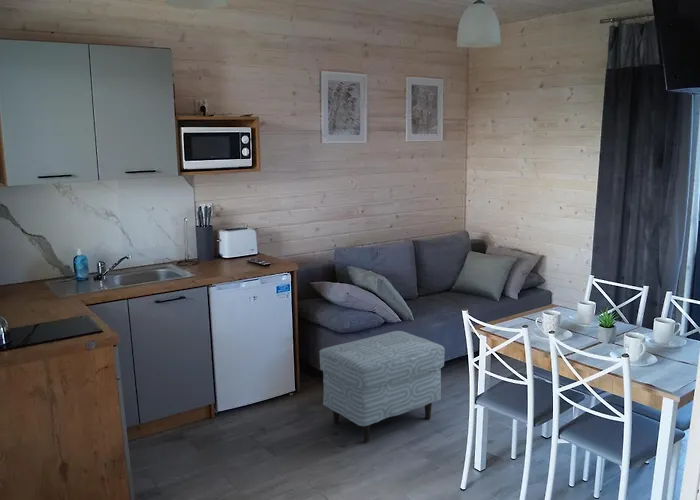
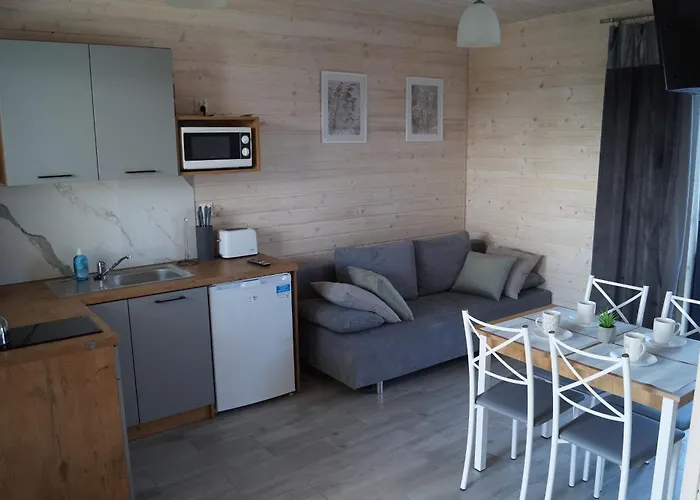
- footstool (382, 382)
